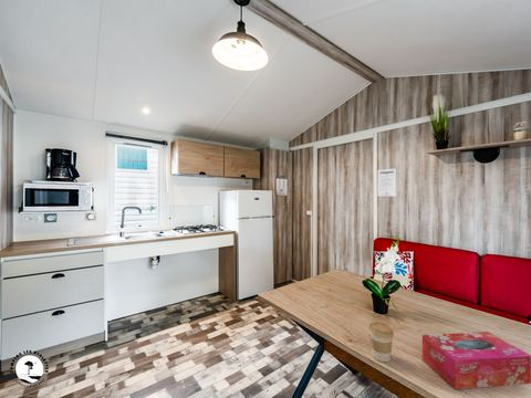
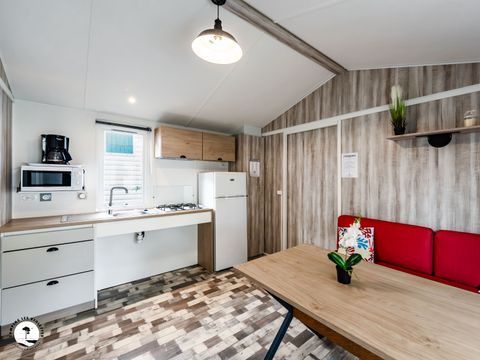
- tissue box (472, 357)
- coffee cup (381, 341)
